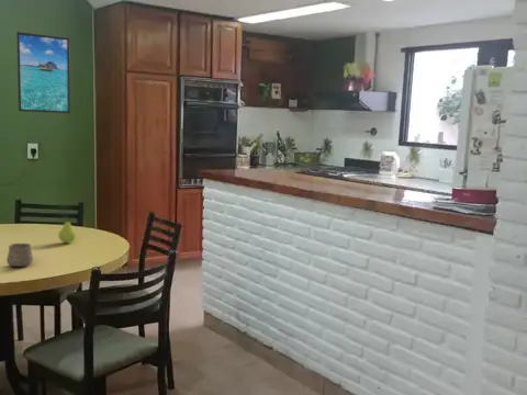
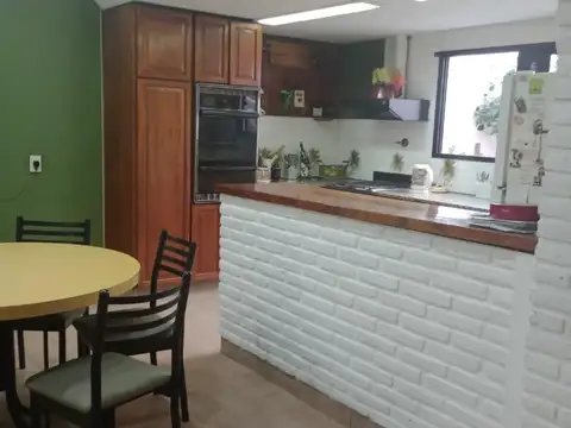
- cup (20, 255)
- fruit (67, 230)
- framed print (44, 74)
